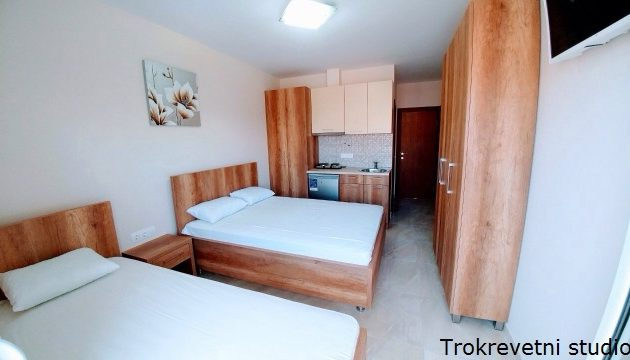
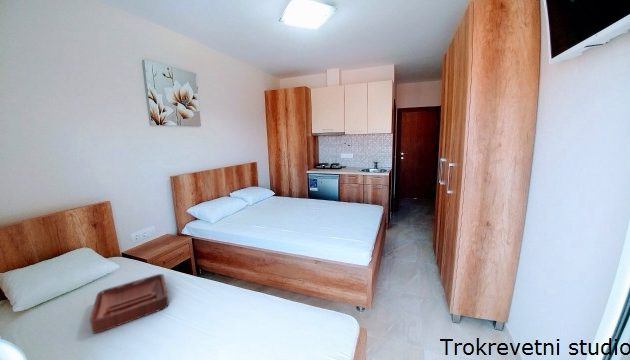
+ decorative tray (132, 299)
